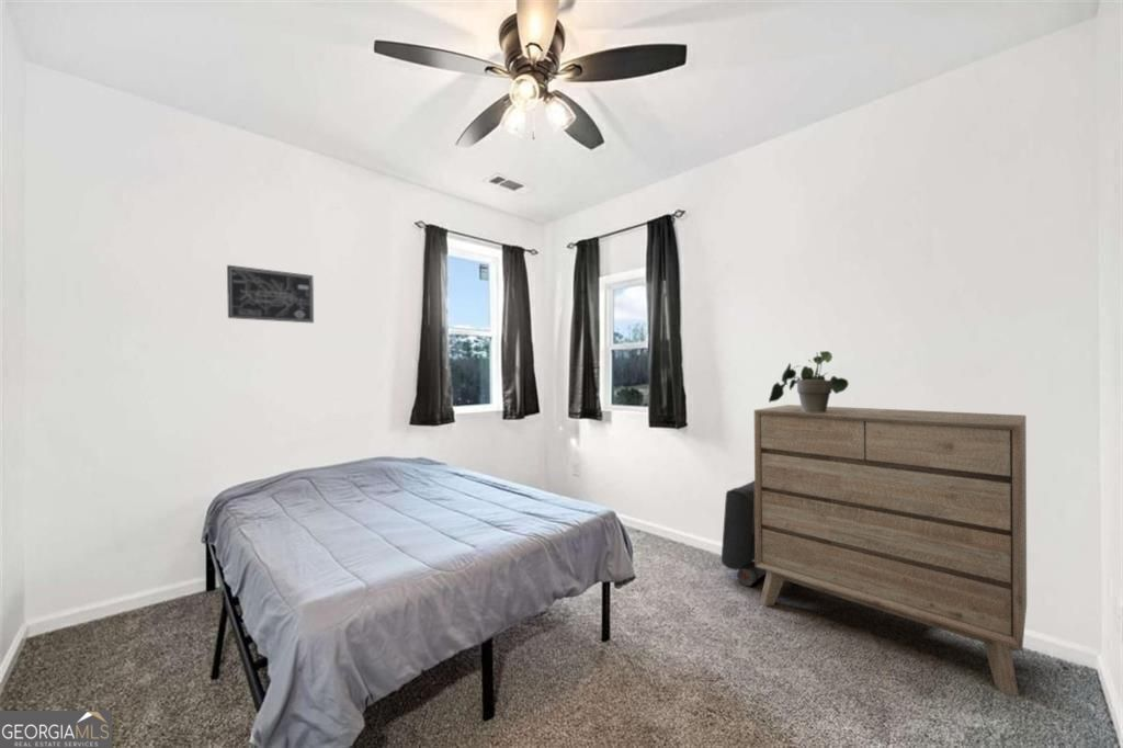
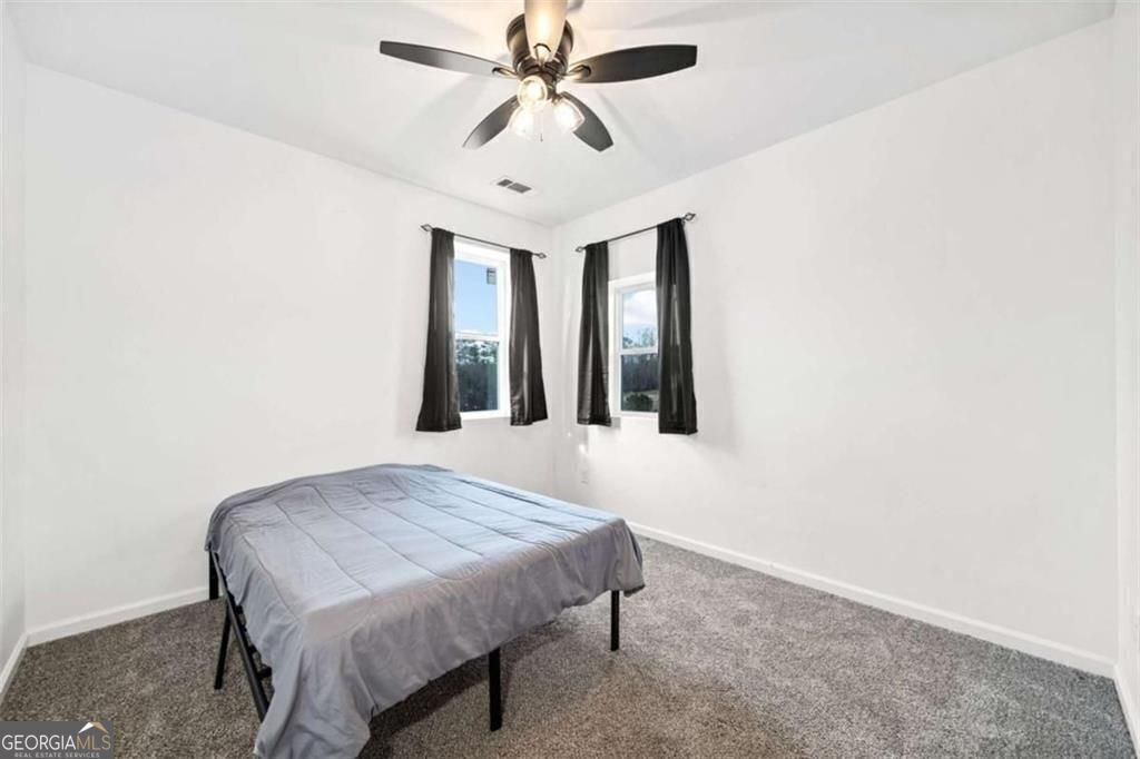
- shoulder bag (750, 530)
- dresser (877, 518)
- potted plant (803, 381)
- wall art (272, 295)
